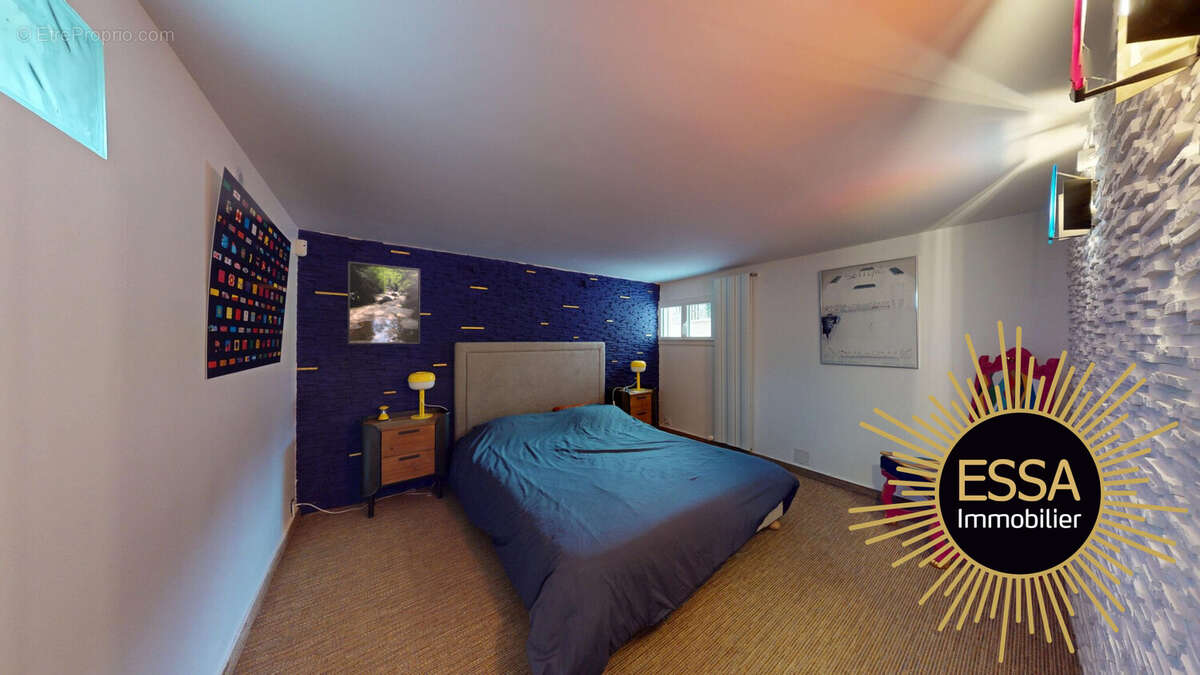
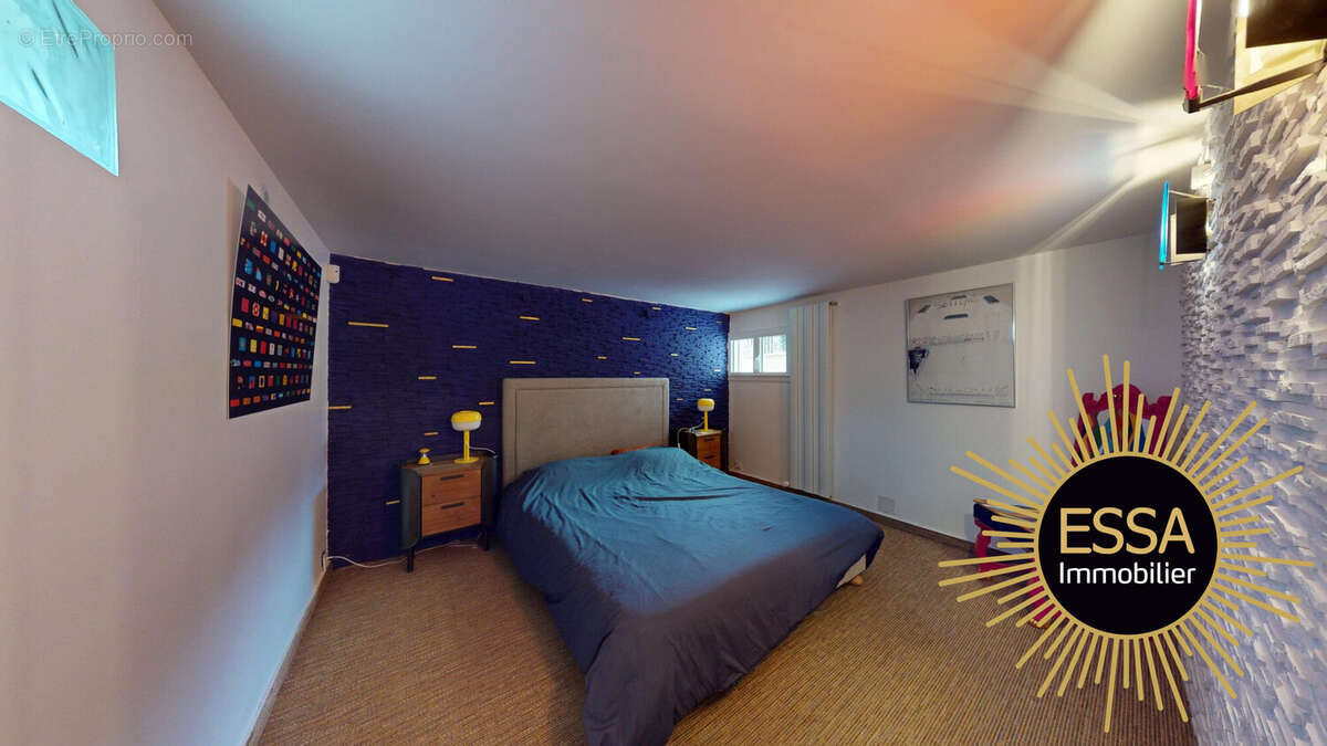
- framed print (385, 304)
